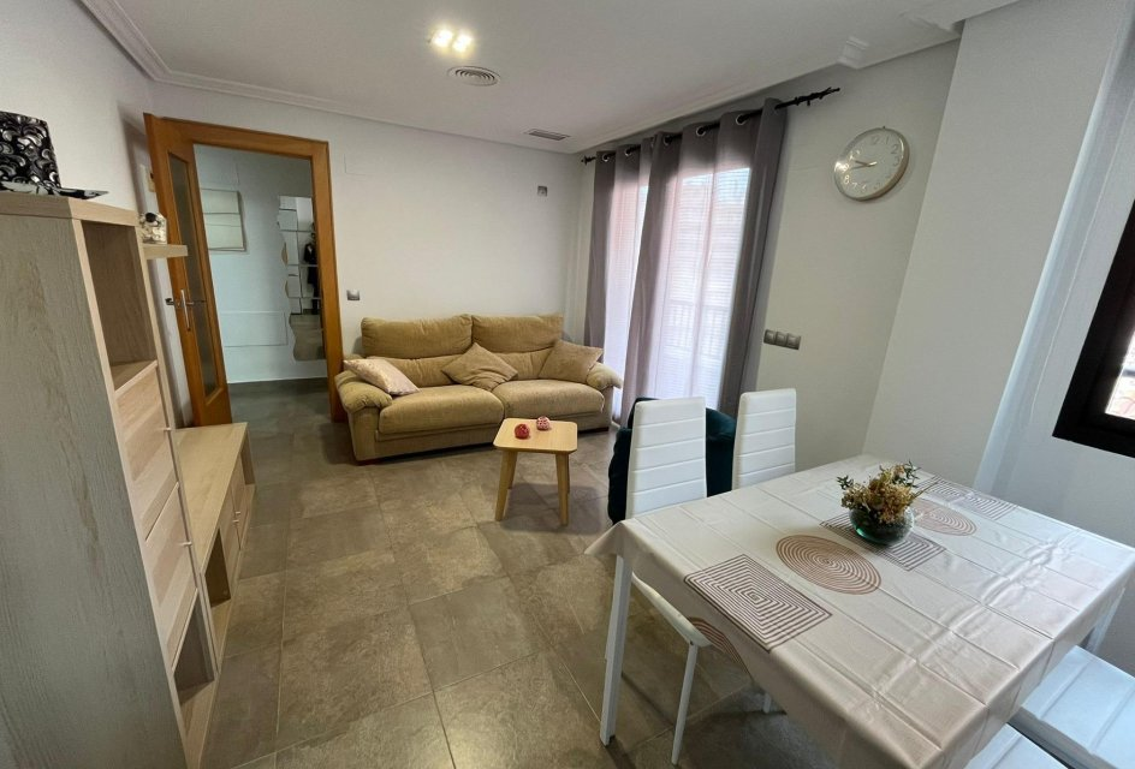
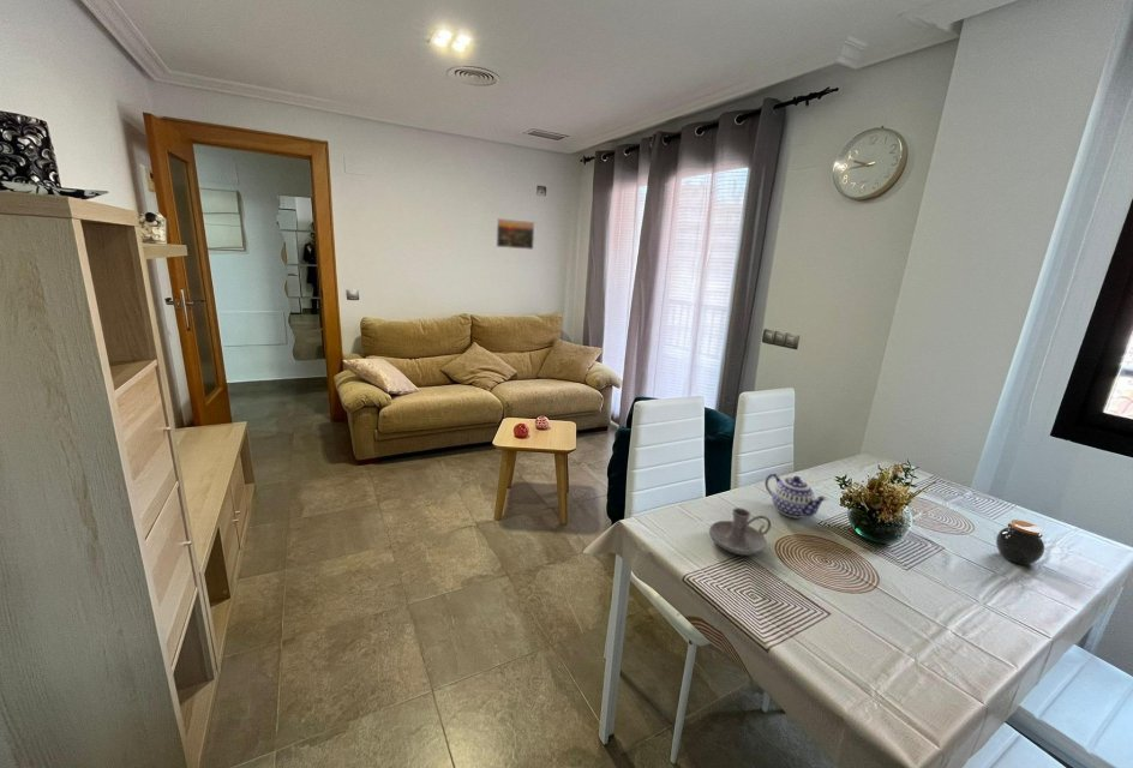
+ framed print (515, 234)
+ jar (1020, 541)
+ teapot (793, 493)
+ candle holder (743, 527)
